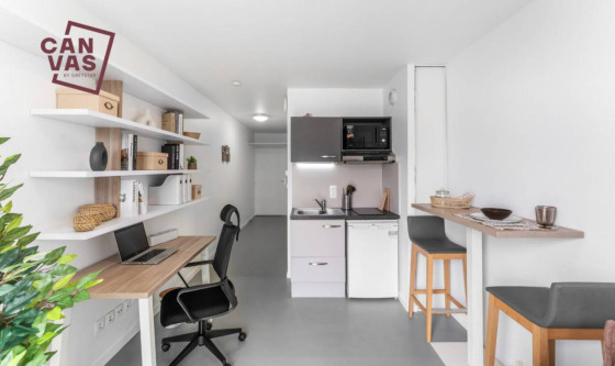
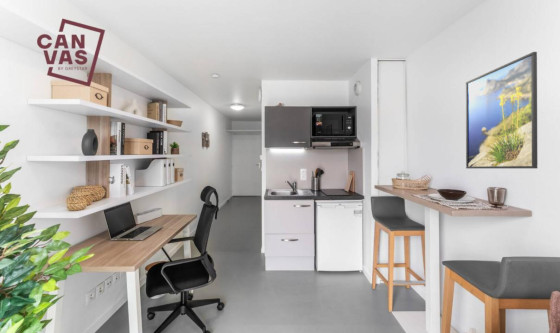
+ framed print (496, 118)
